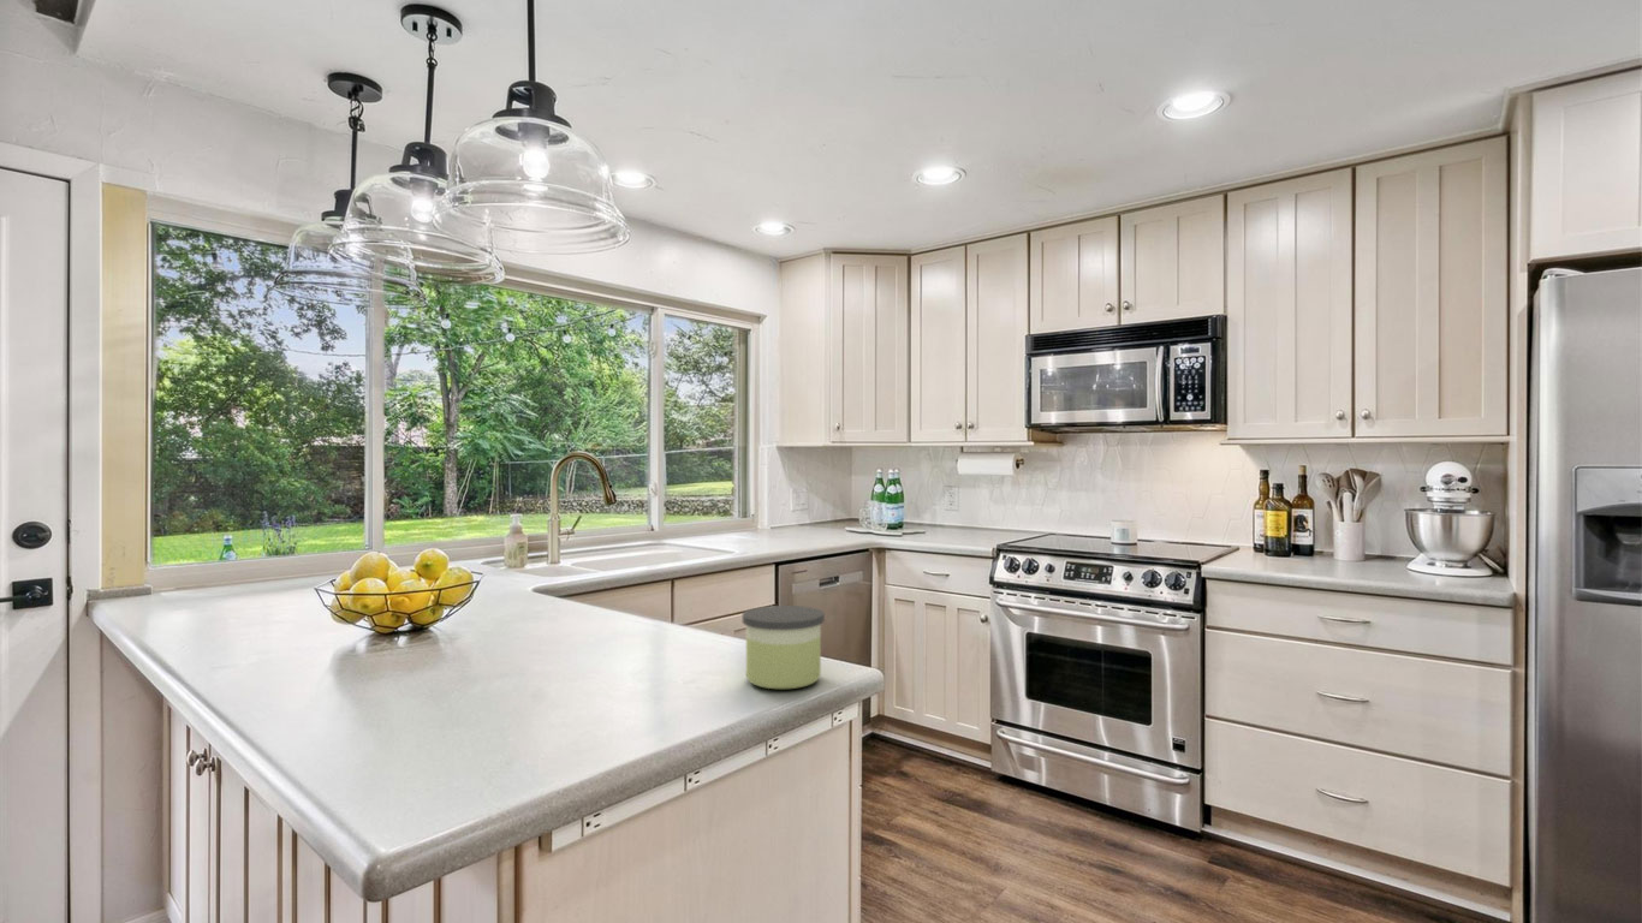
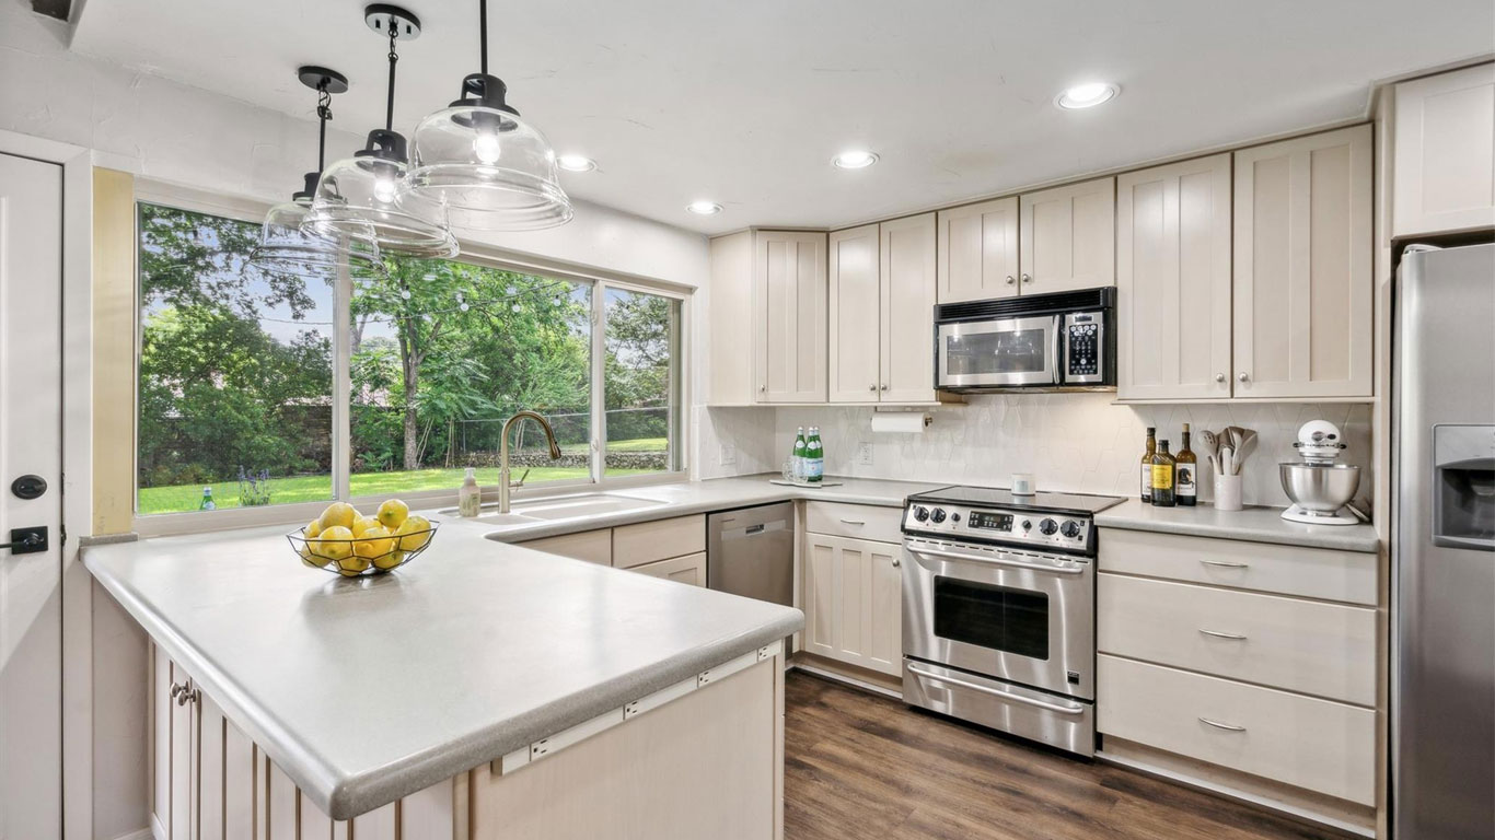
- candle (783, 647)
